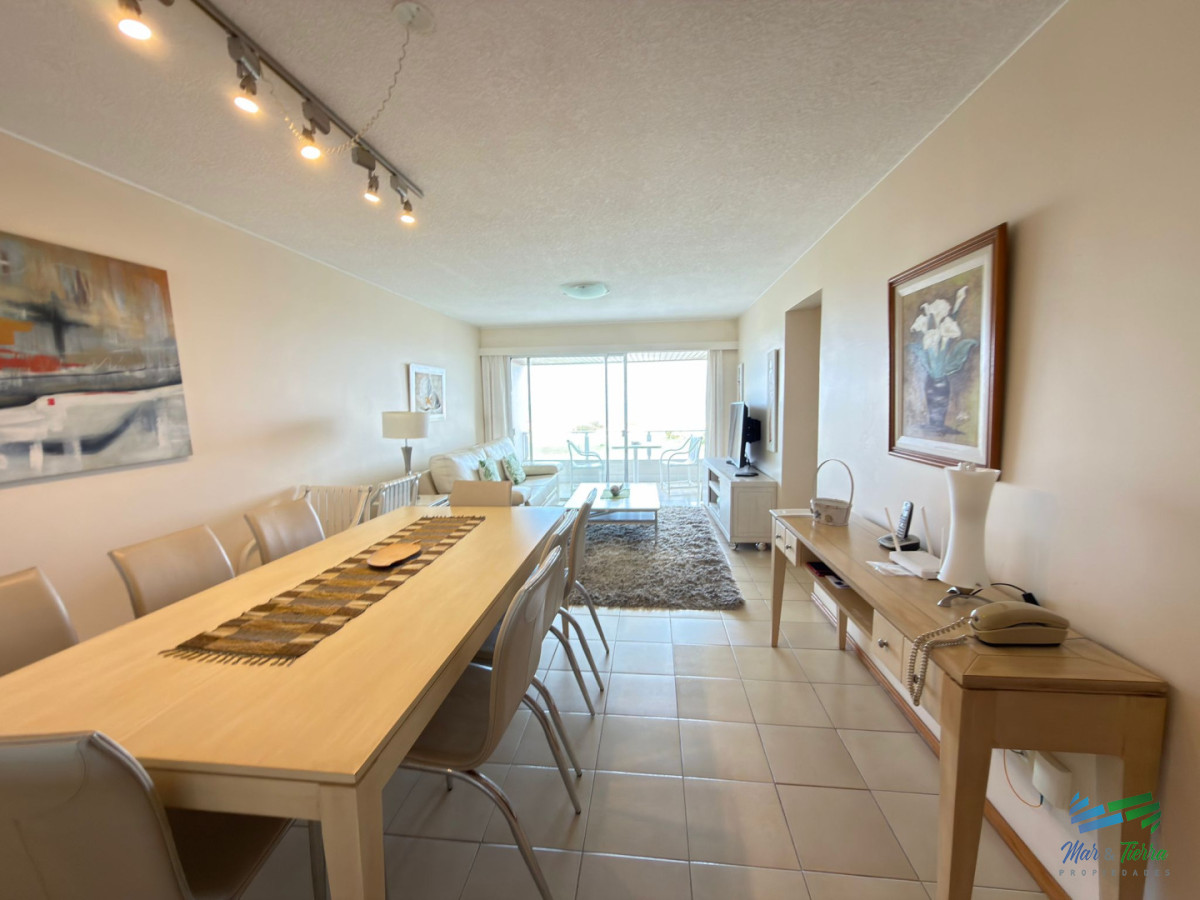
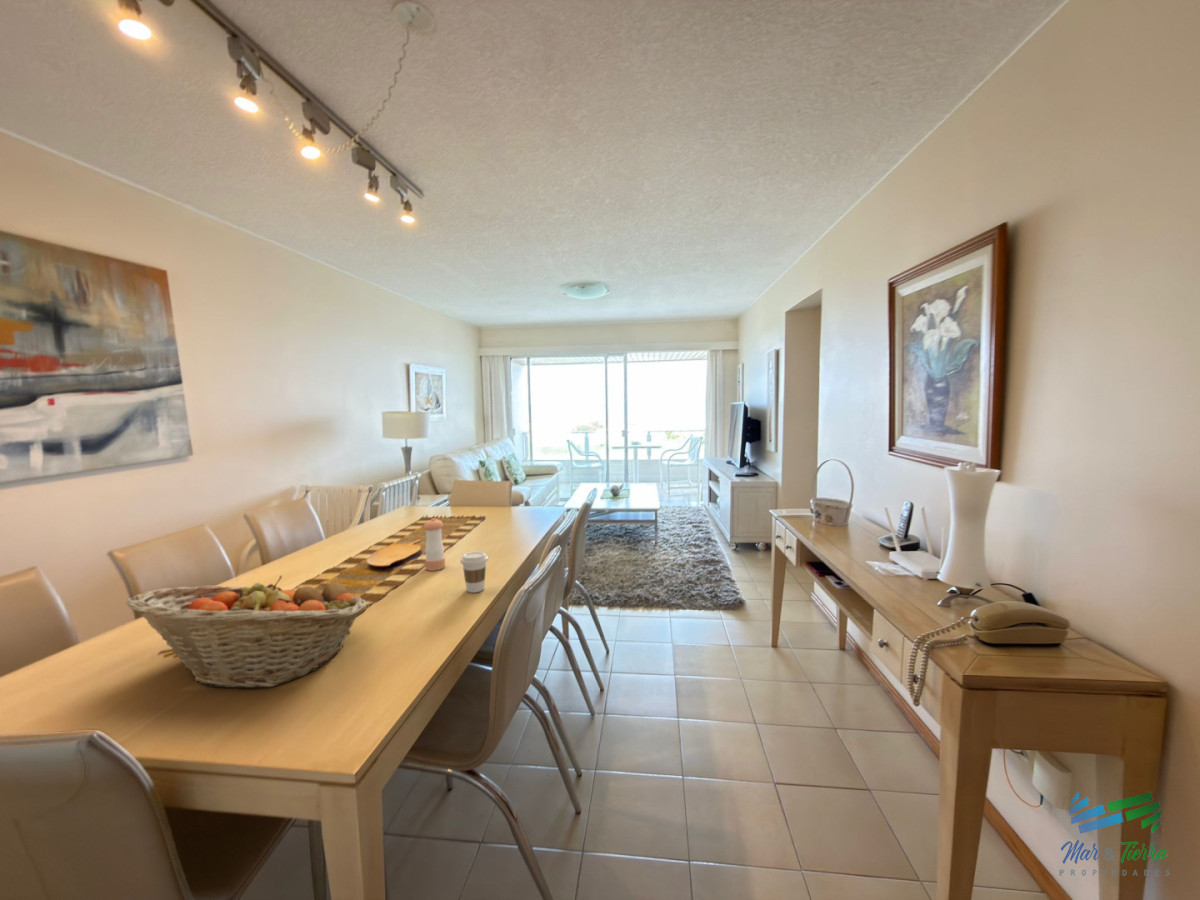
+ fruit basket (258, 617)
+ pepper shaker (434, 543)
+ coffee cup (474, 571)
